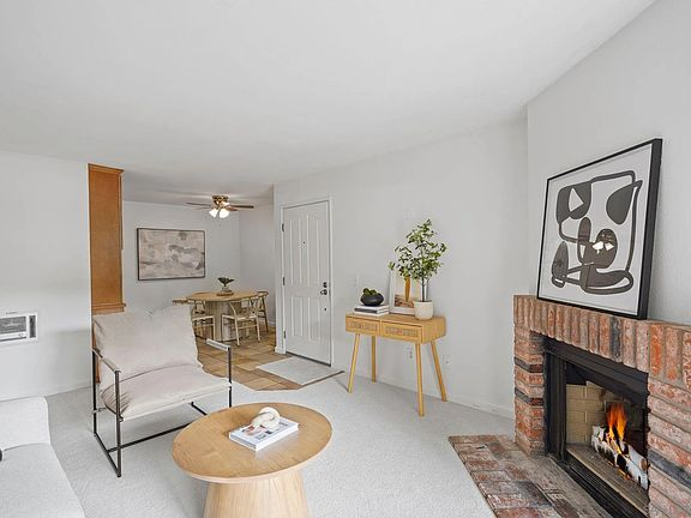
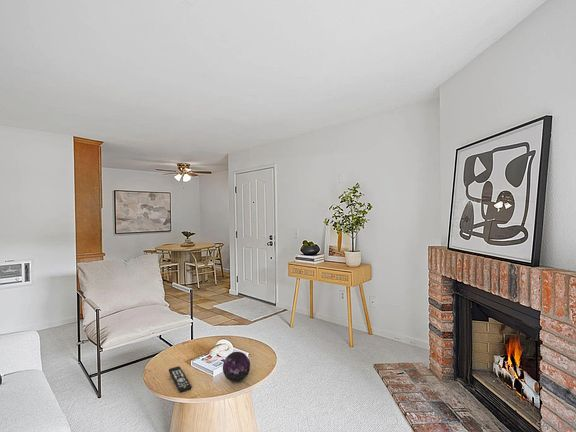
+ remote control (179, 379)
+ decorative orb (236, 366)
